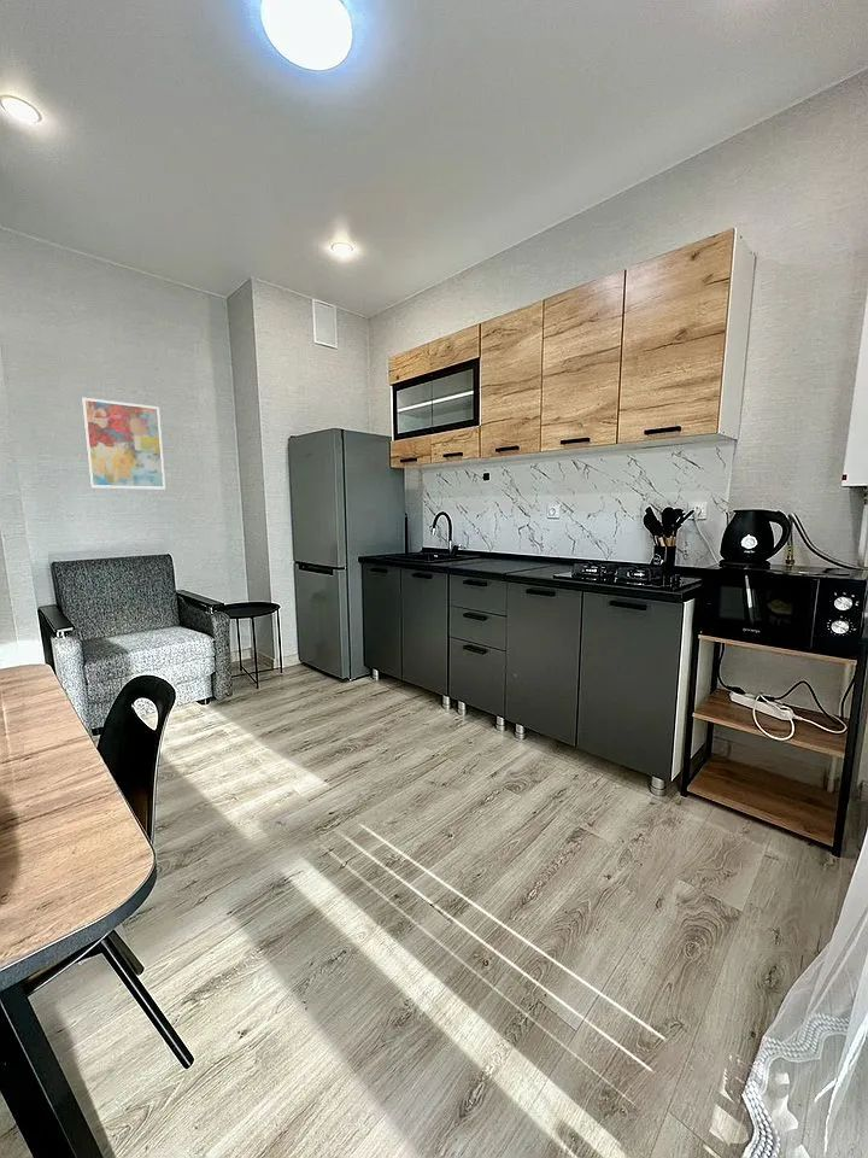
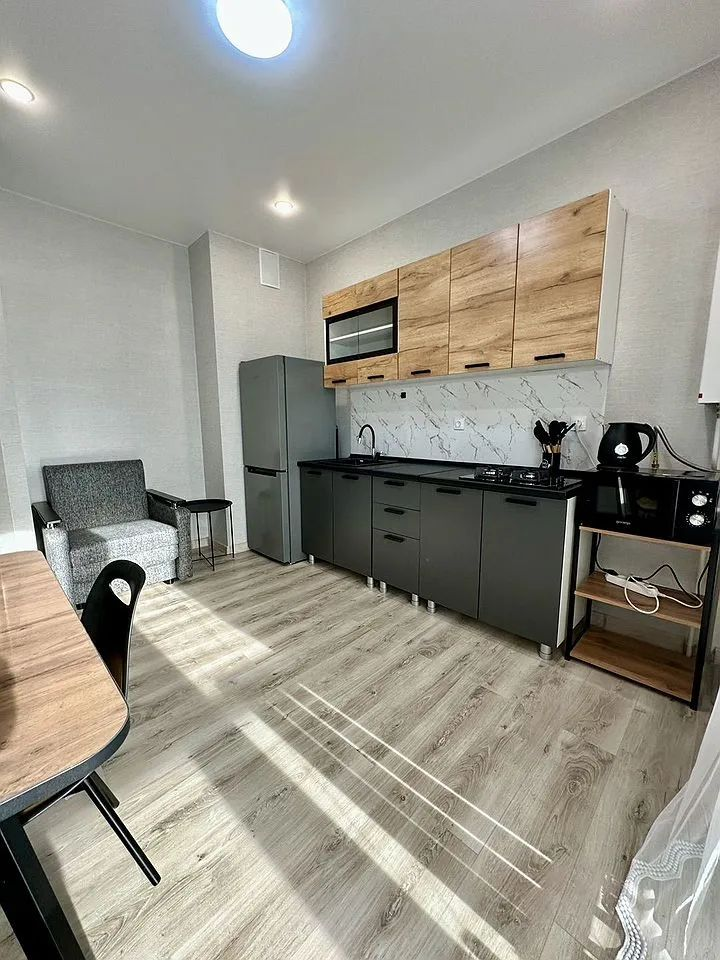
- wall art (125, 445)
